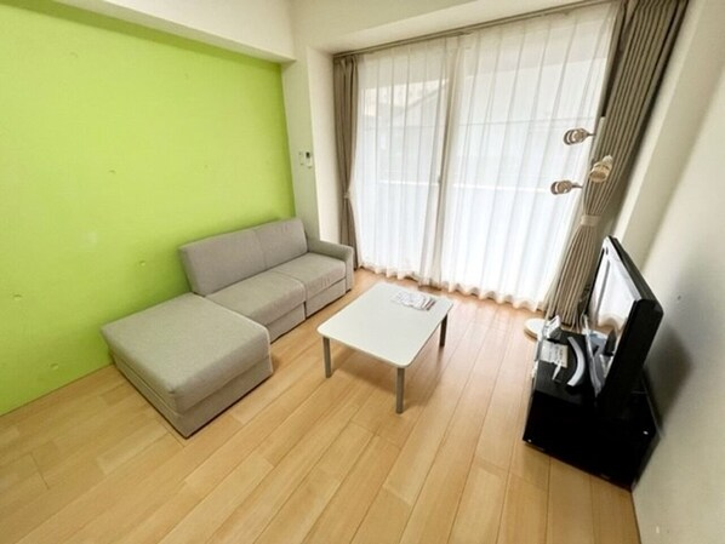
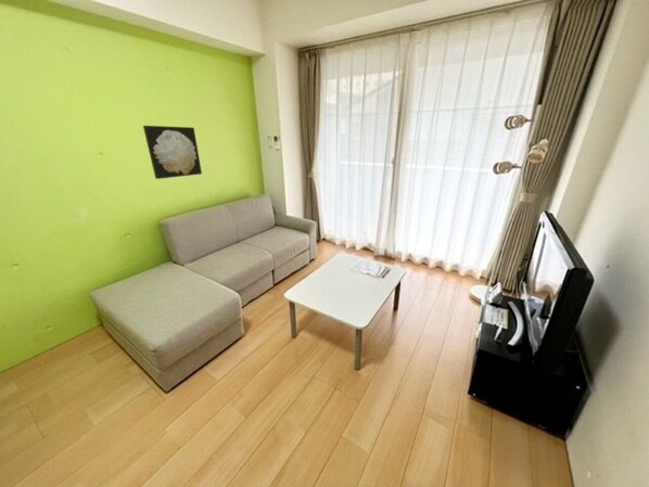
+ wall art (175, 152)
